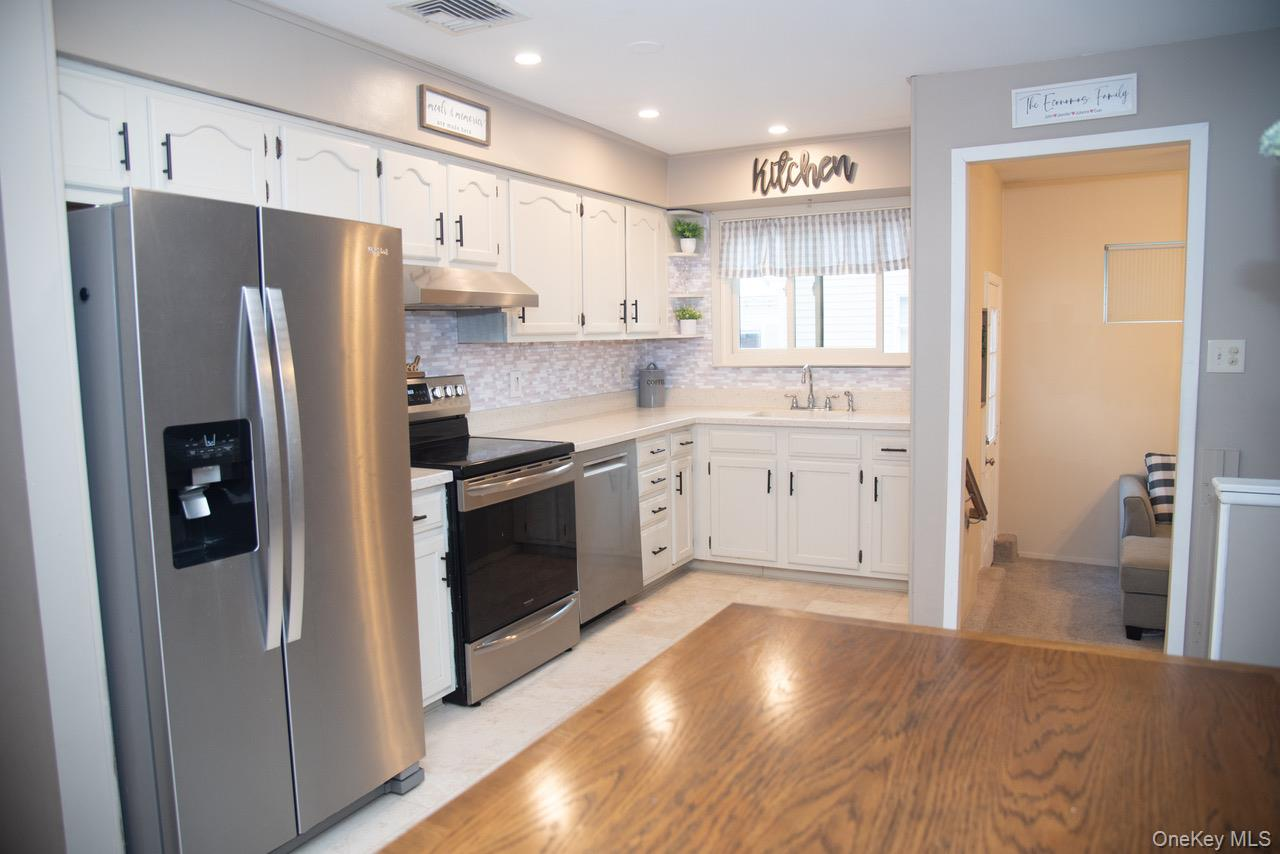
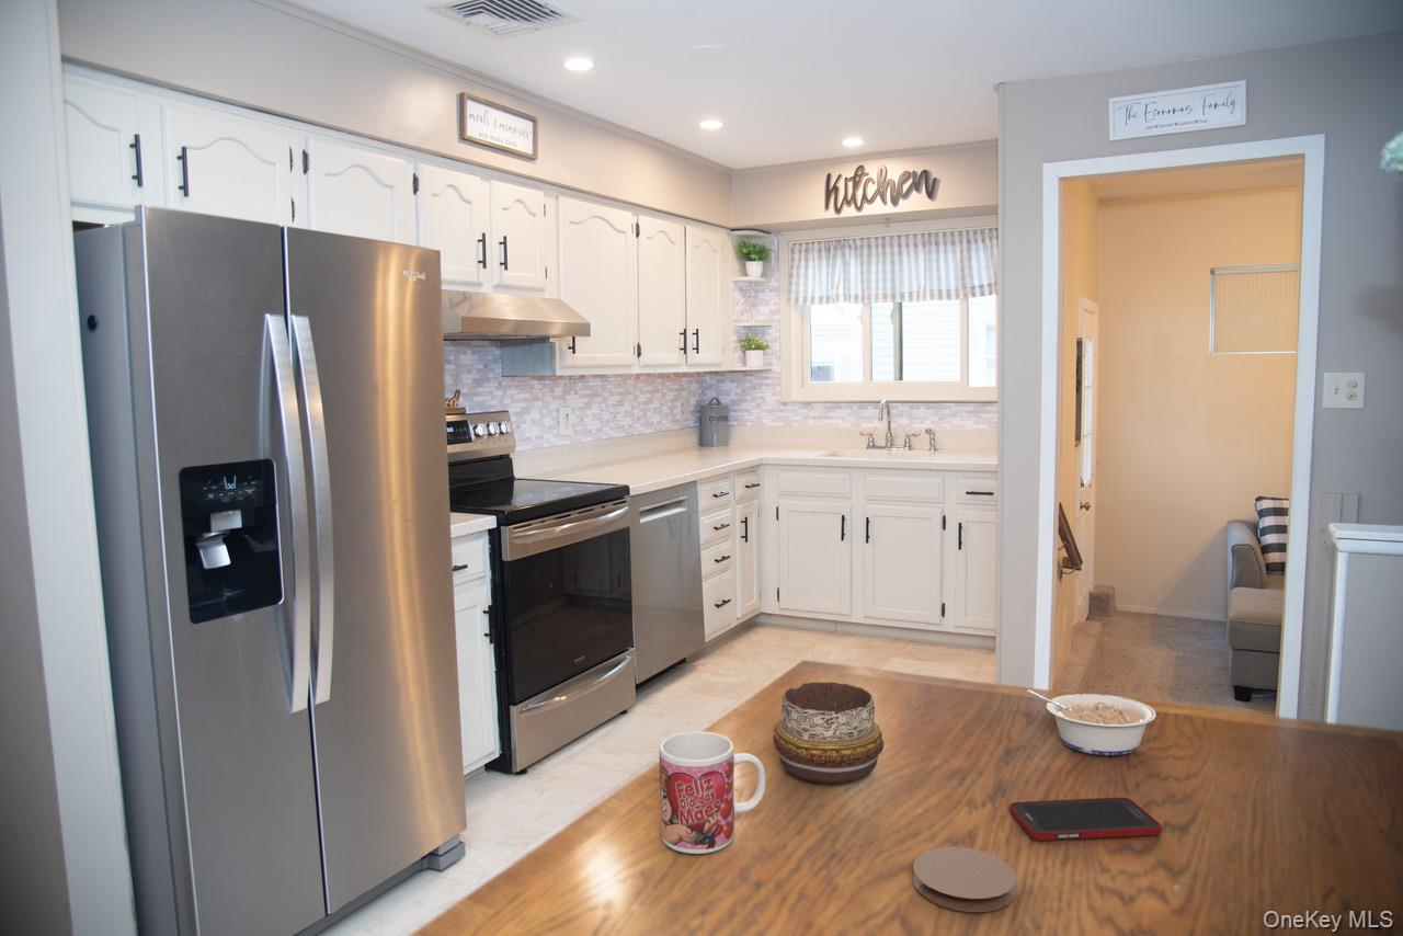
+ legume (1095, 722)
+ decorative bowl (828, 731)
+ cell phone (1083, 818)
+ coaster (963, 877)
+ mug (714, 789)
